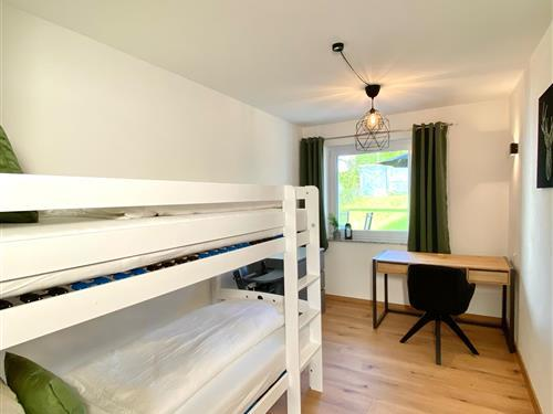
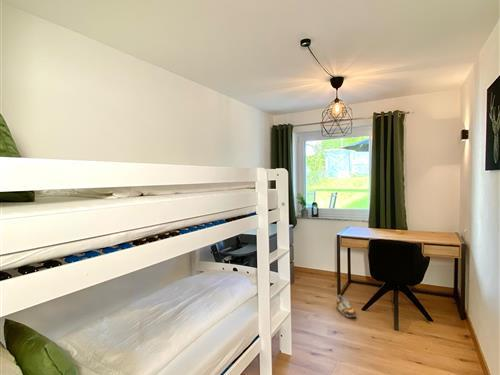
+ shoe (345, 305)
